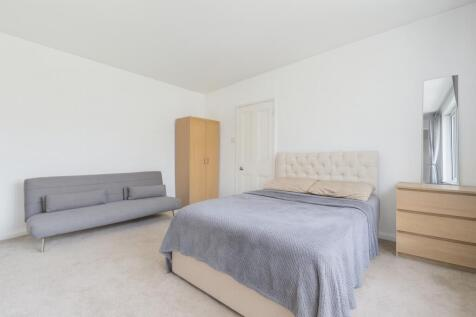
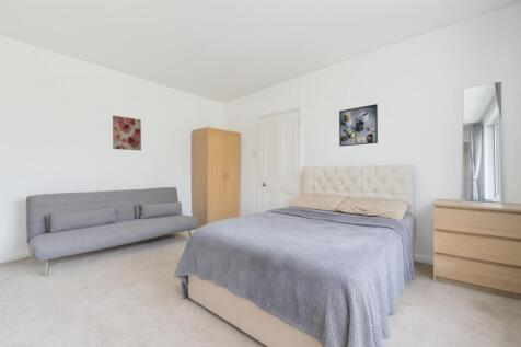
+ wall art (127, 134)
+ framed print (357, 126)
